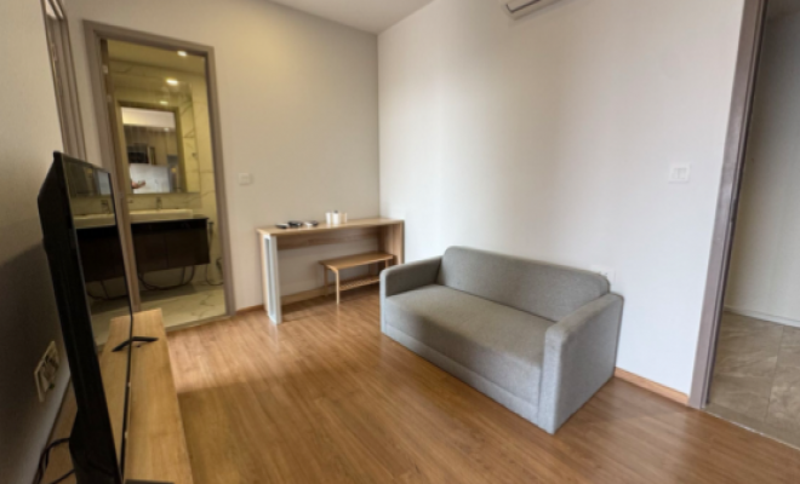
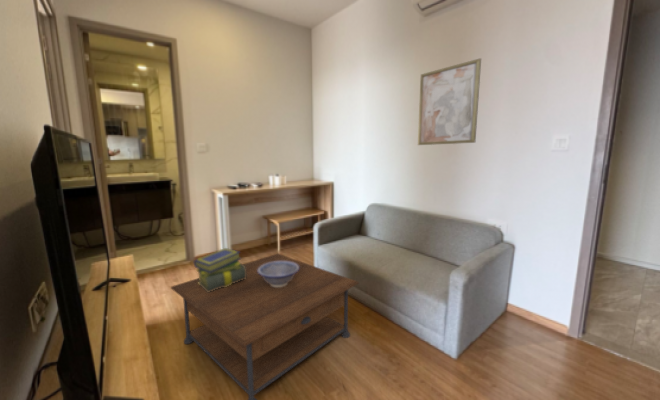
+ decorative bowl (278, 275)
+ coffee table (267, 311)
+ wall art (445, 106)
+ stack of books (220, 268)
